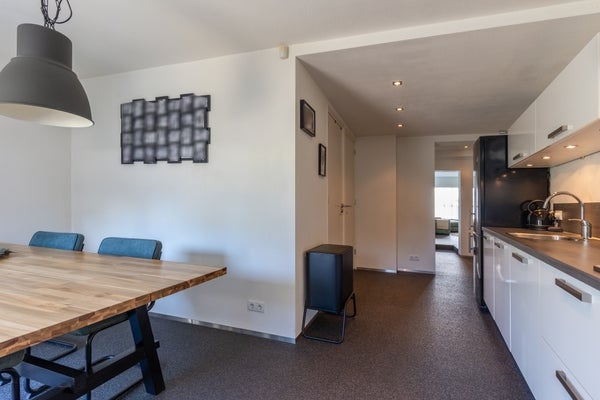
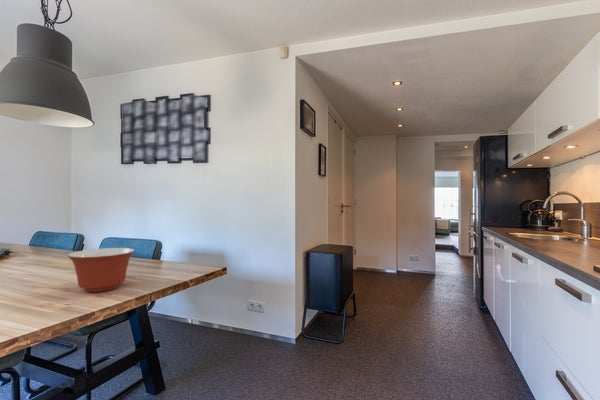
+ mixing bowl (102, 269)
